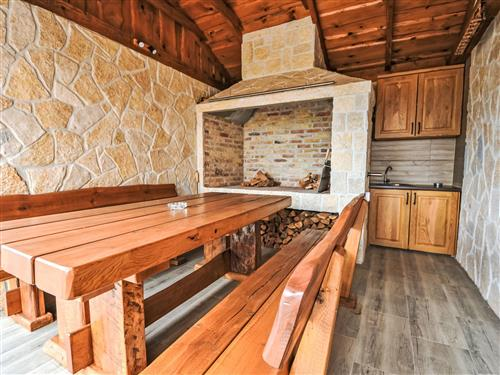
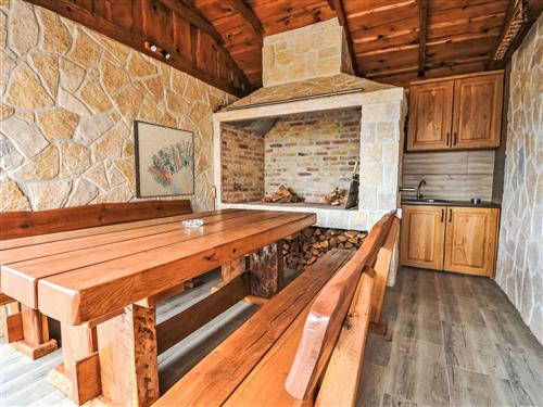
+ wall art (167, 162)
